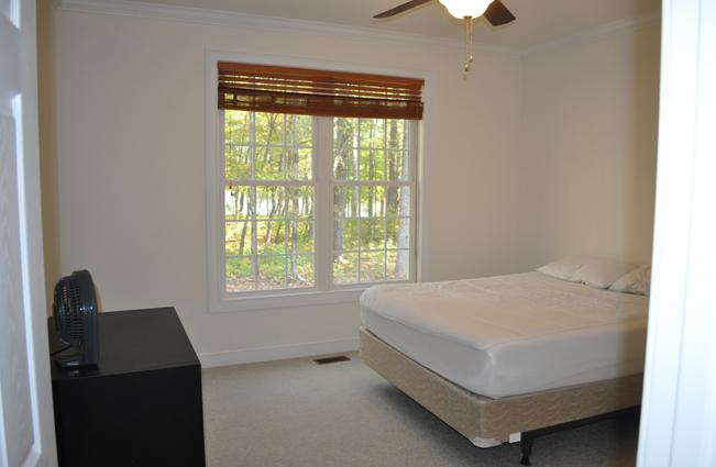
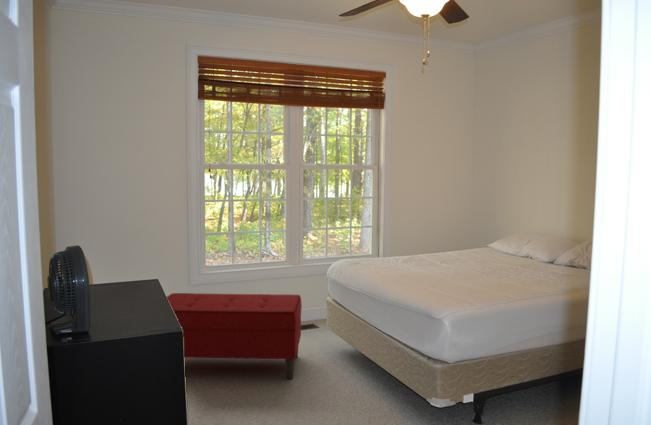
+ bench (229, 334)
